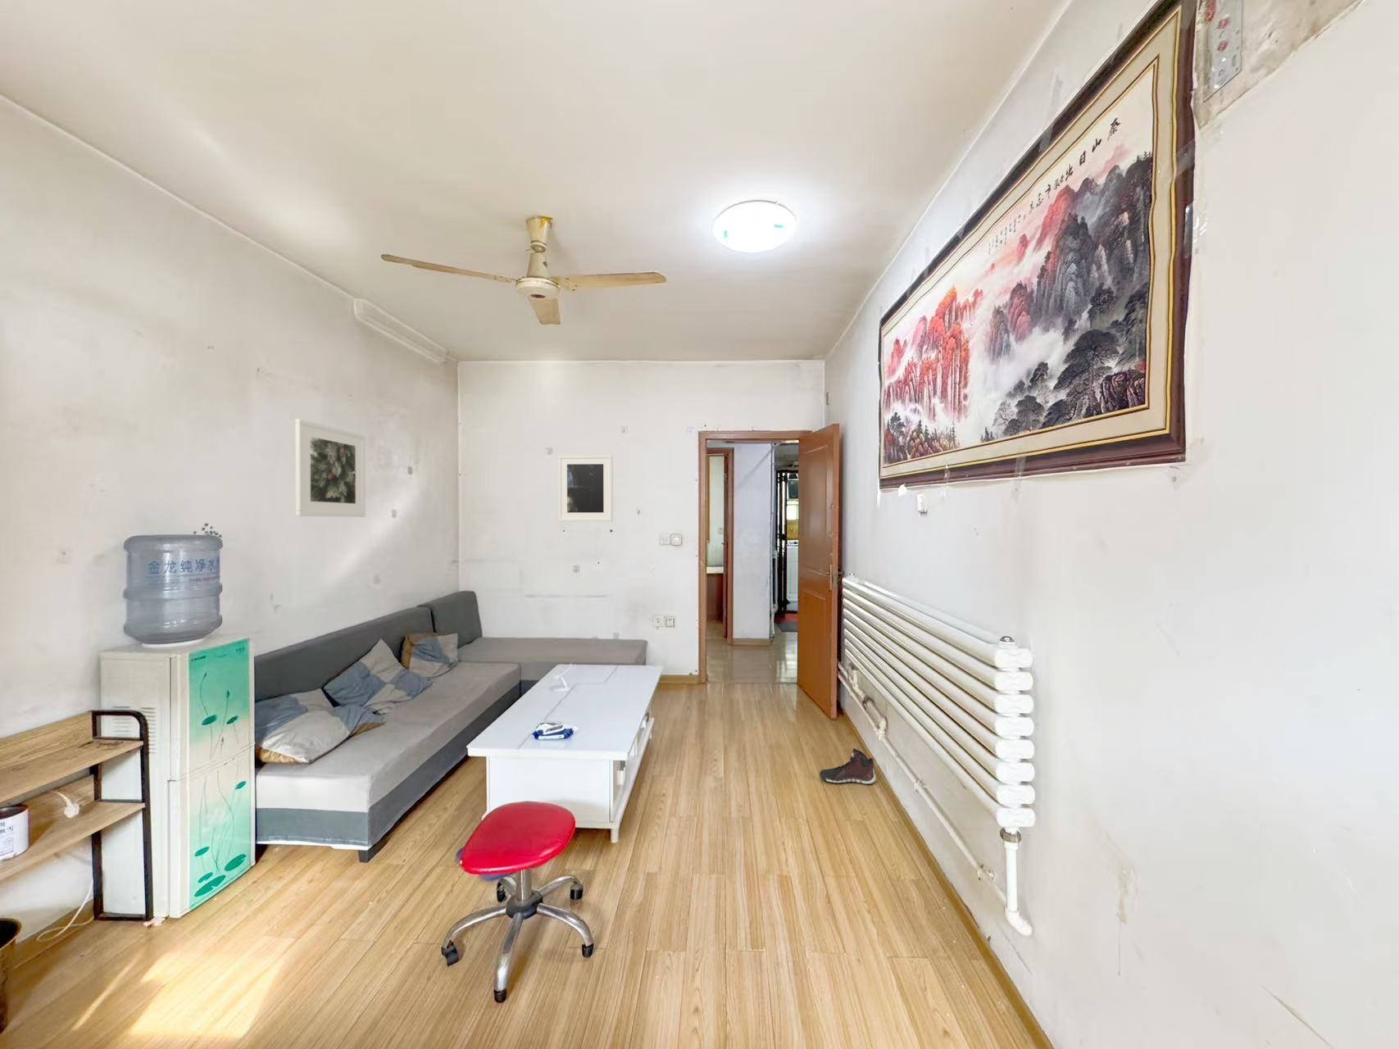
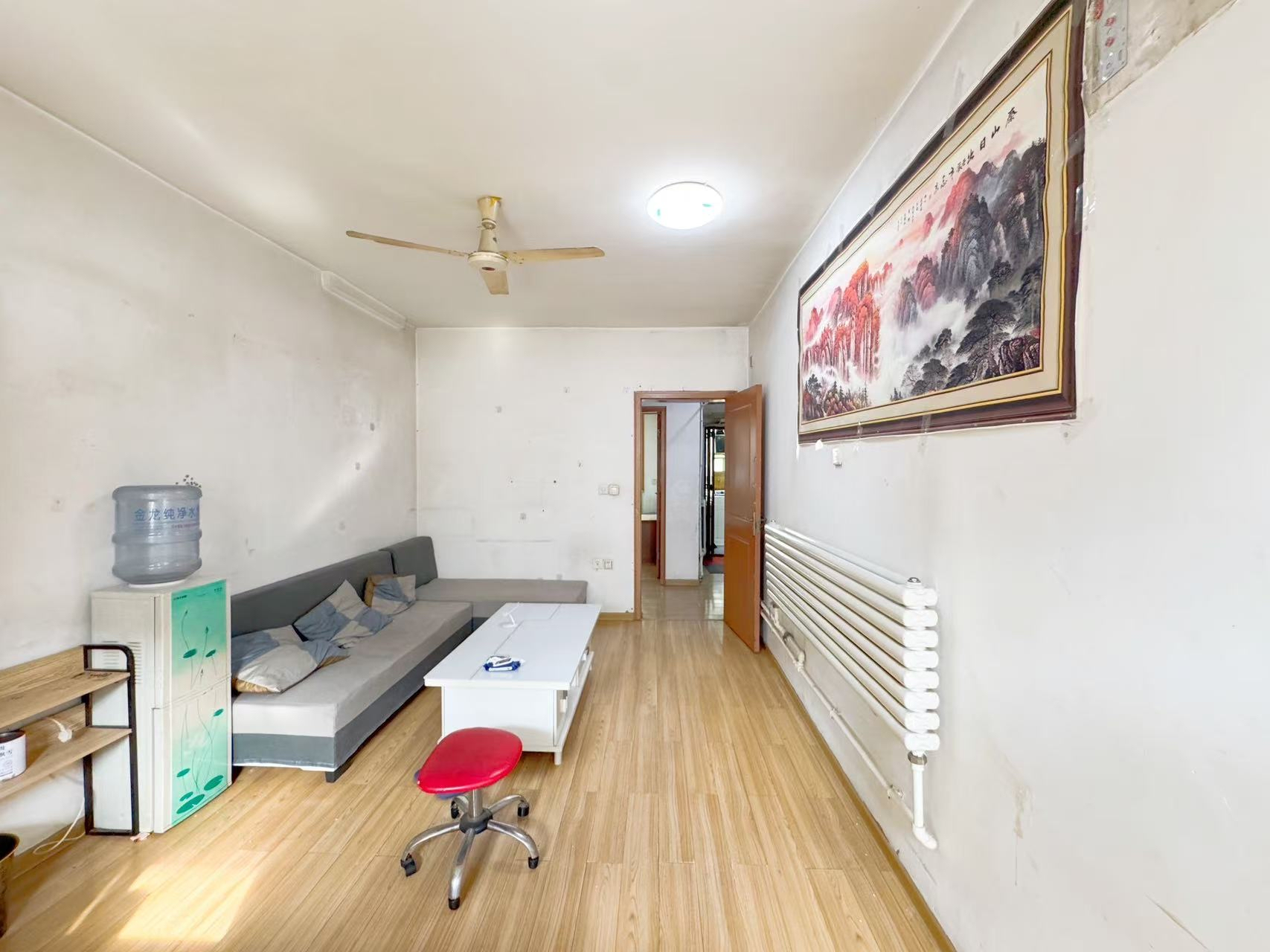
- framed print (585, 488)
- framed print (333, 472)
- sneaker (847, 764)
